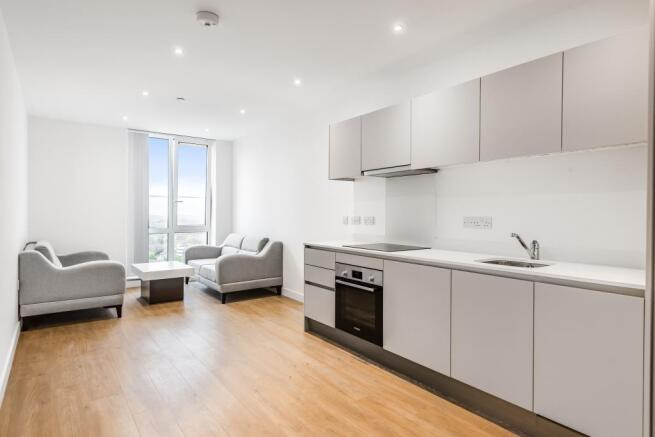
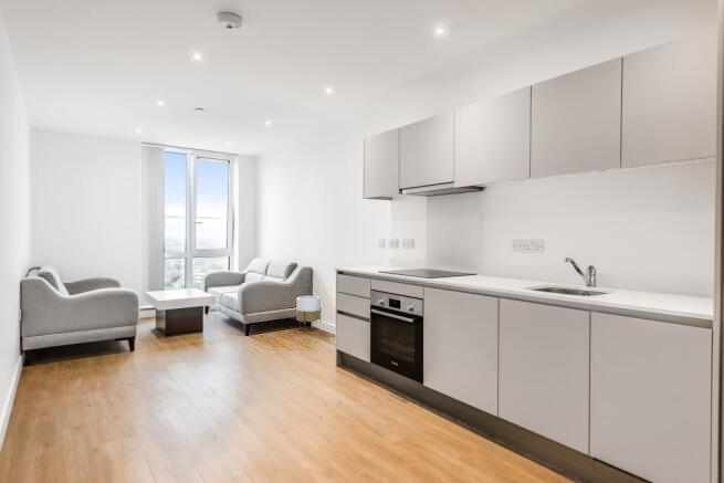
+ planter (308, 314)
